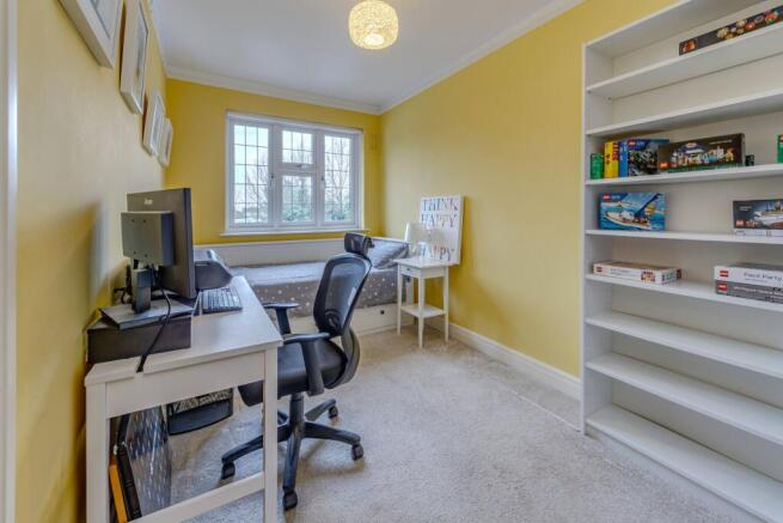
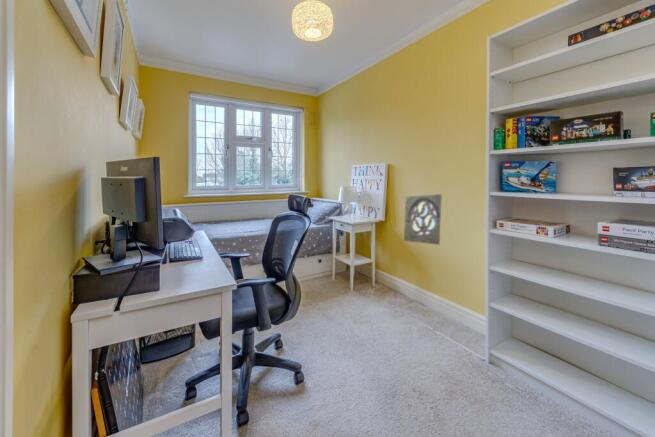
+ wall ornament (421, 219)
